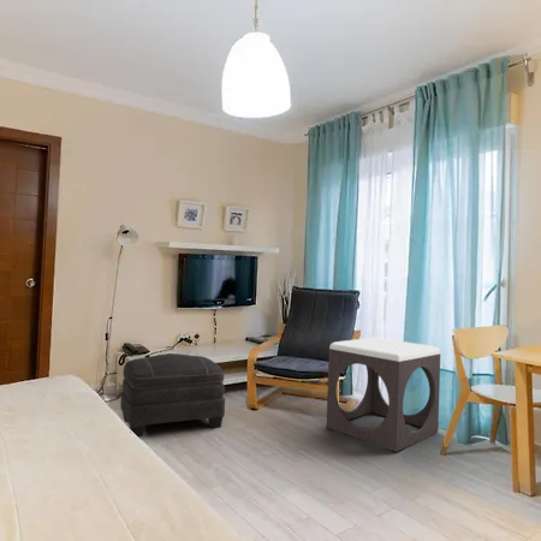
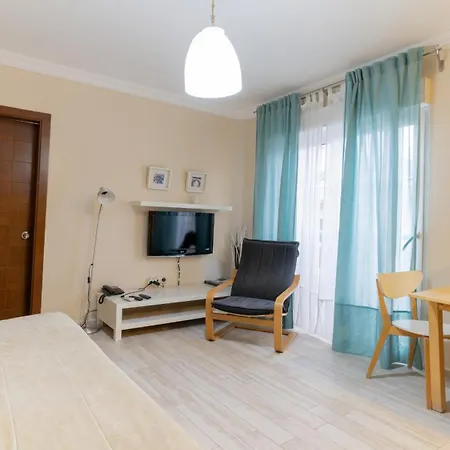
- footstool (385, 385)
- ottoman (172, 390)
